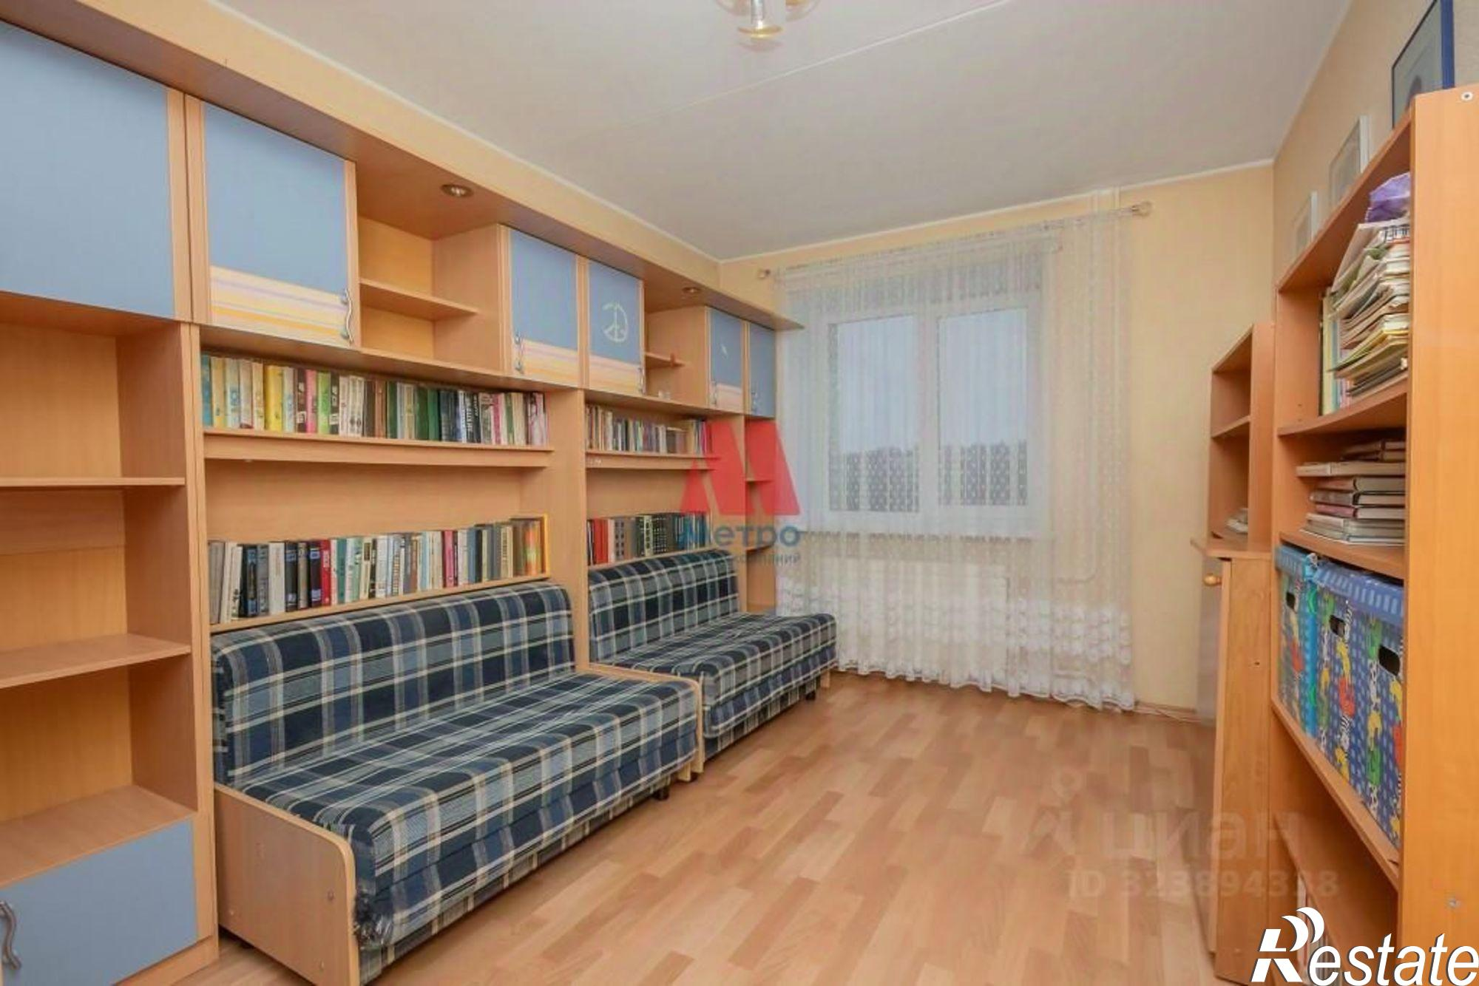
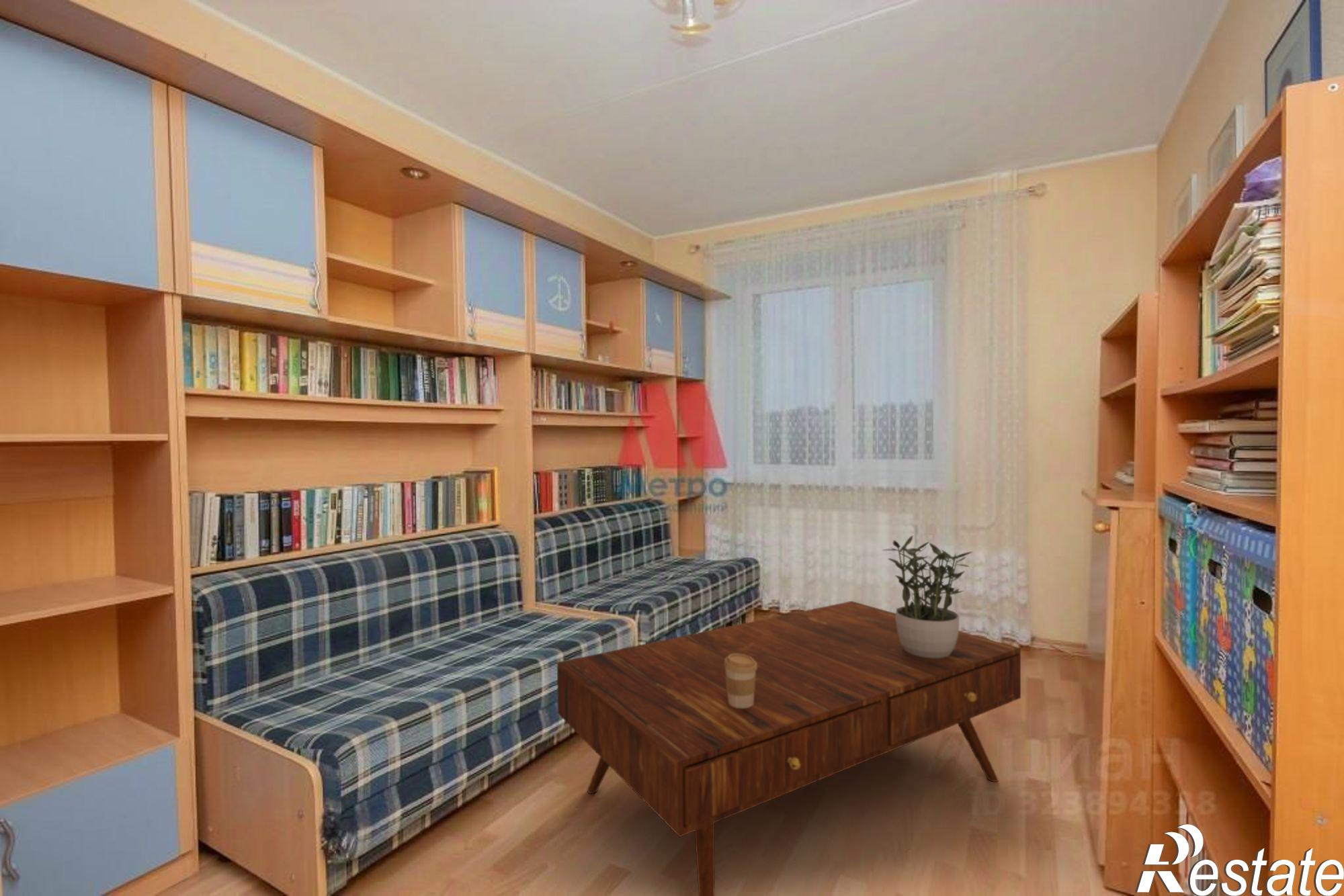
+ potted plant (925, 591)
+ coffee table (798, 722)
+ coffee cup (741, 679)
